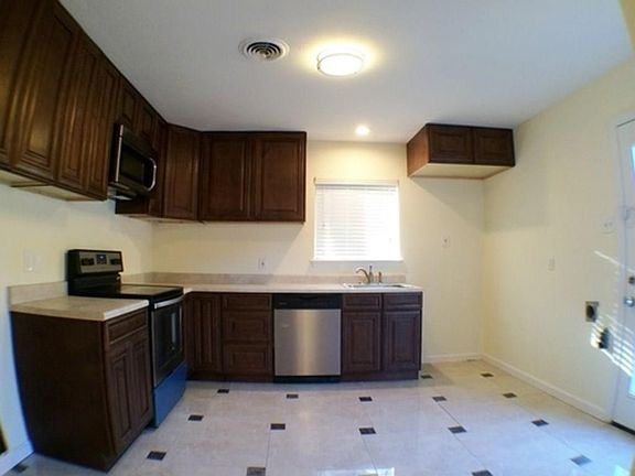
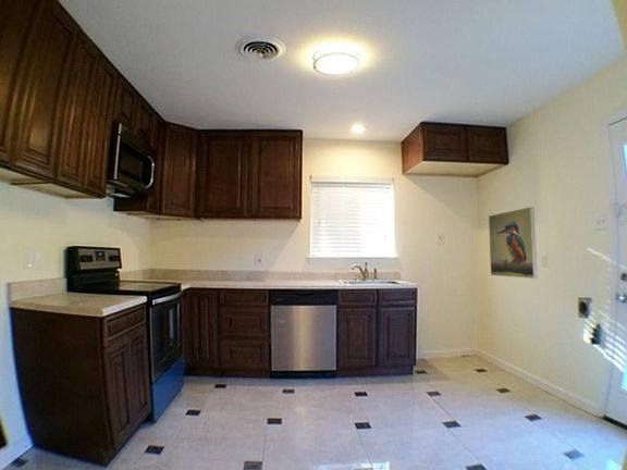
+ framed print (509, 244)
